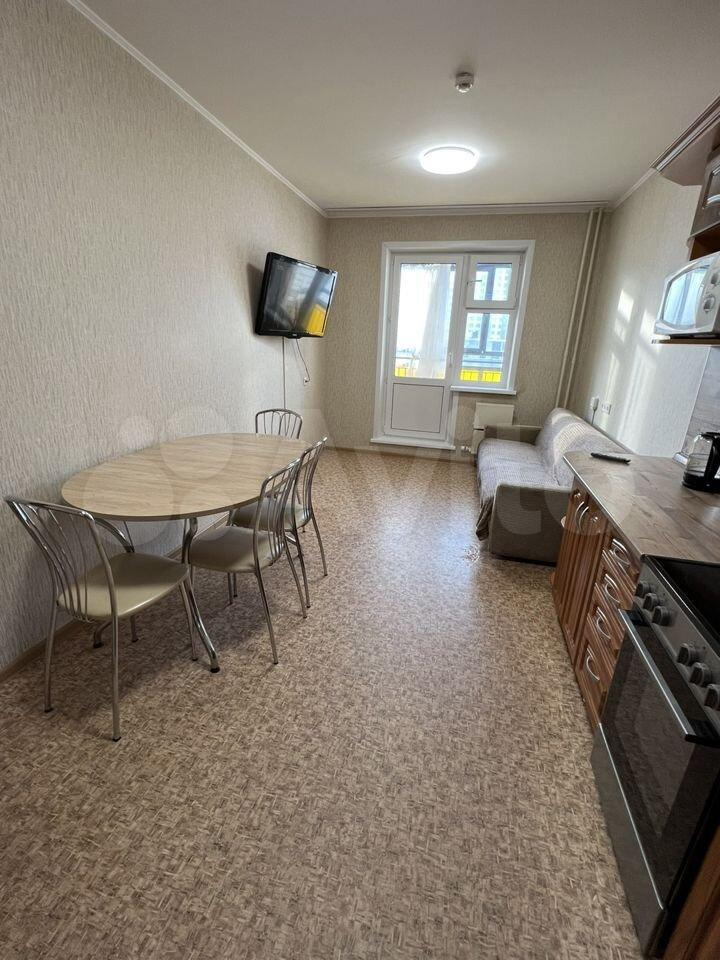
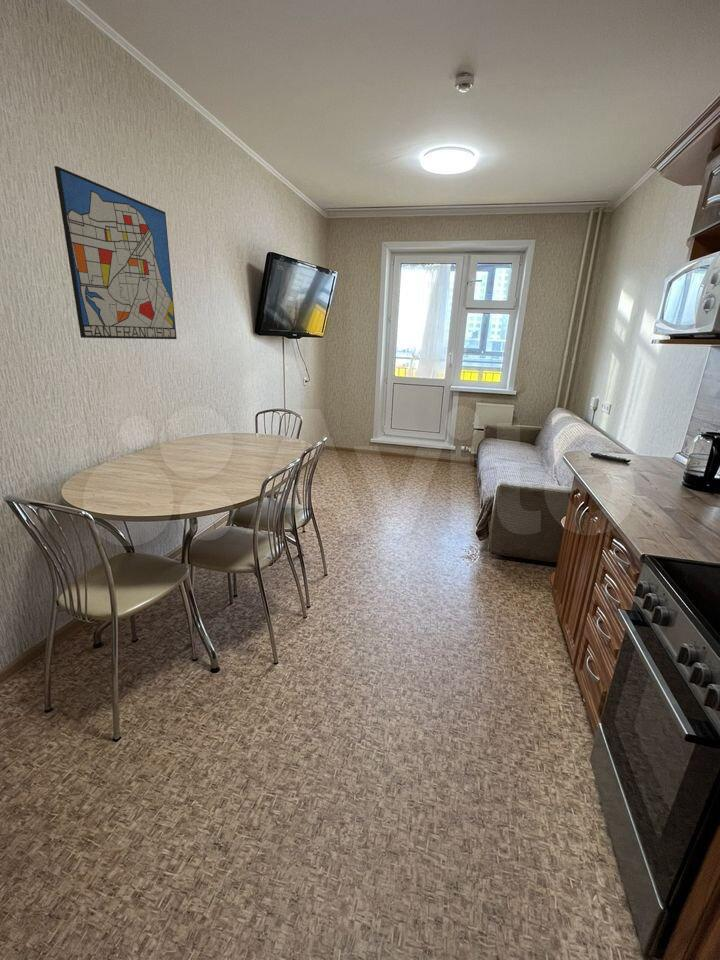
+ wall art (127, 269)
